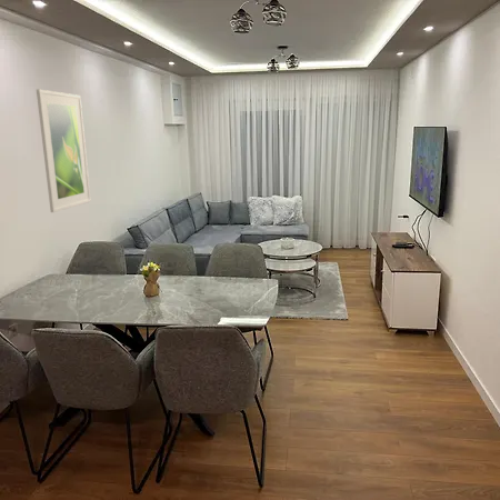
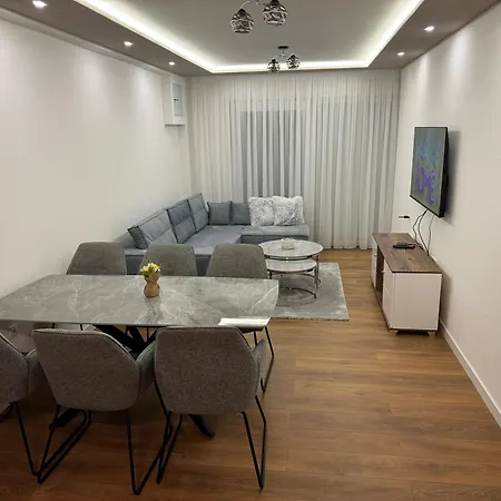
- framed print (66, 151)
